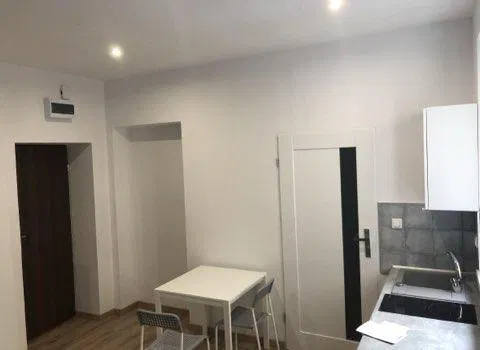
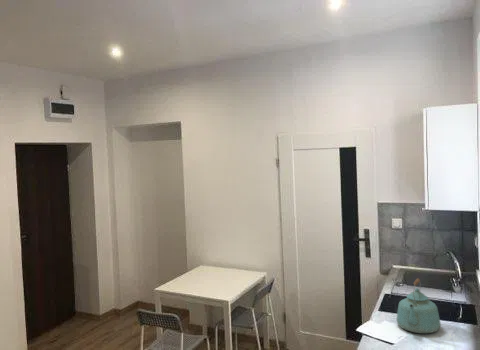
+ kettle (416, 304)
